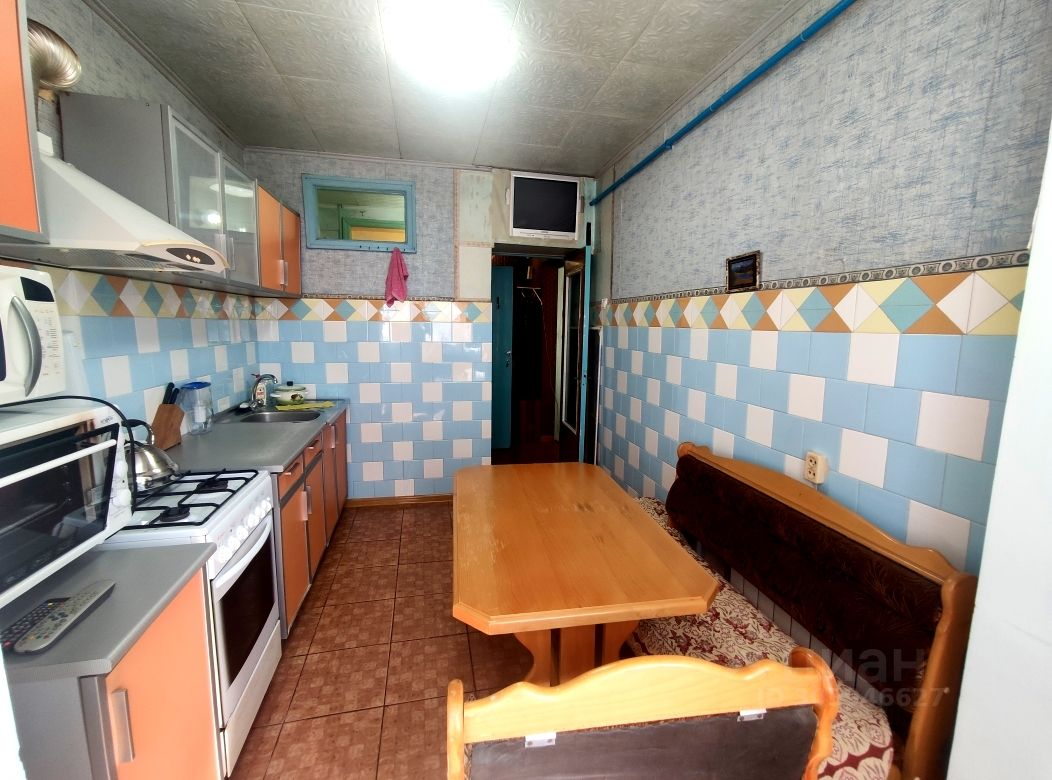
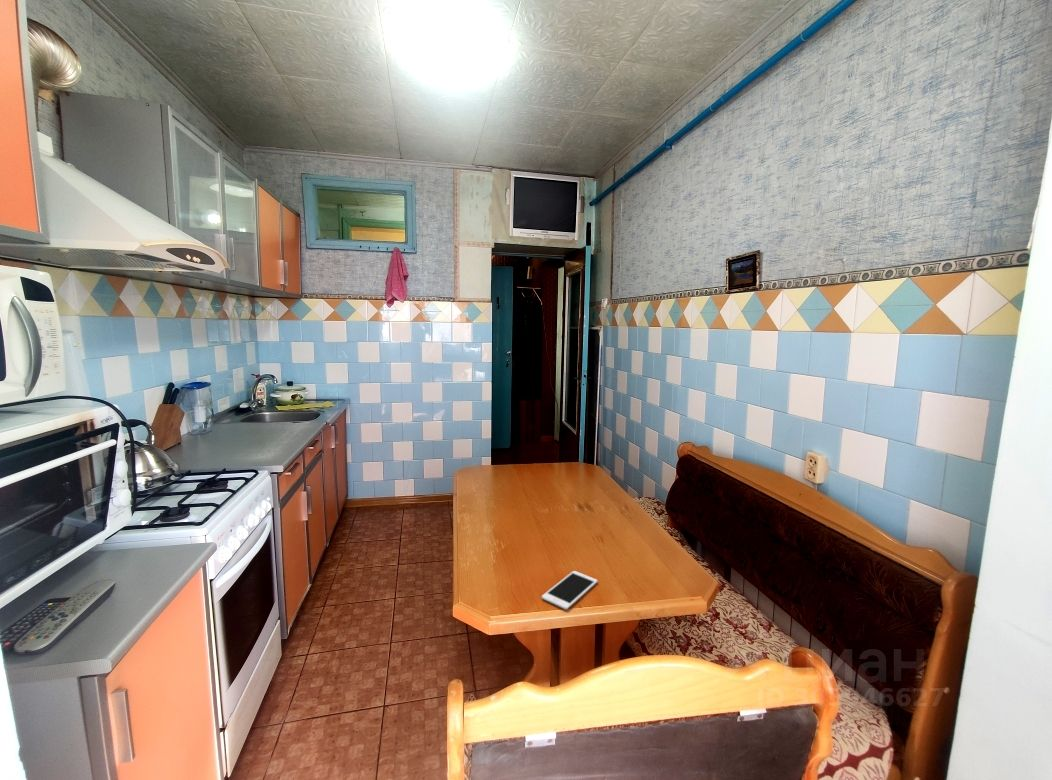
+ cell phone (570, 588)
